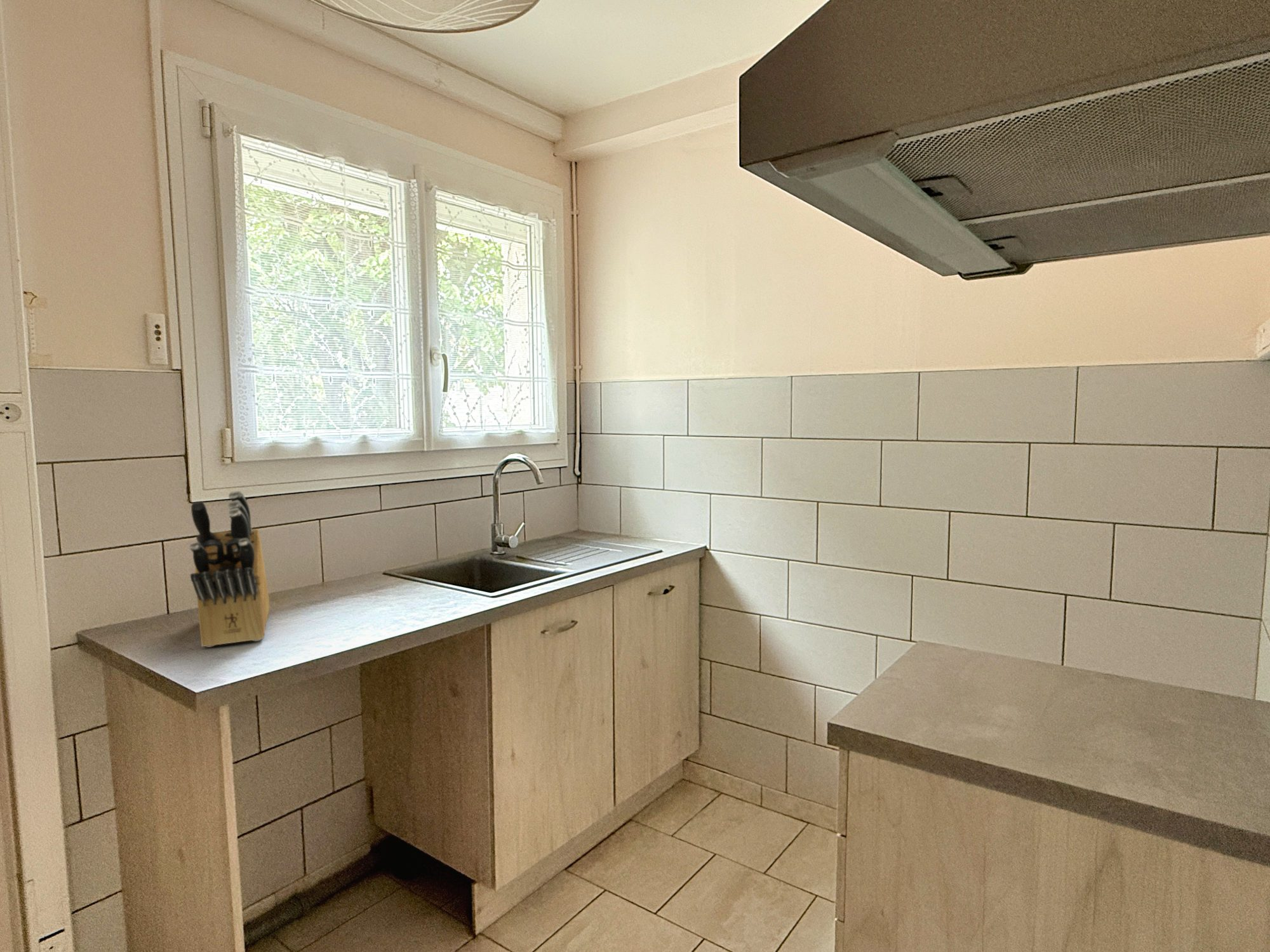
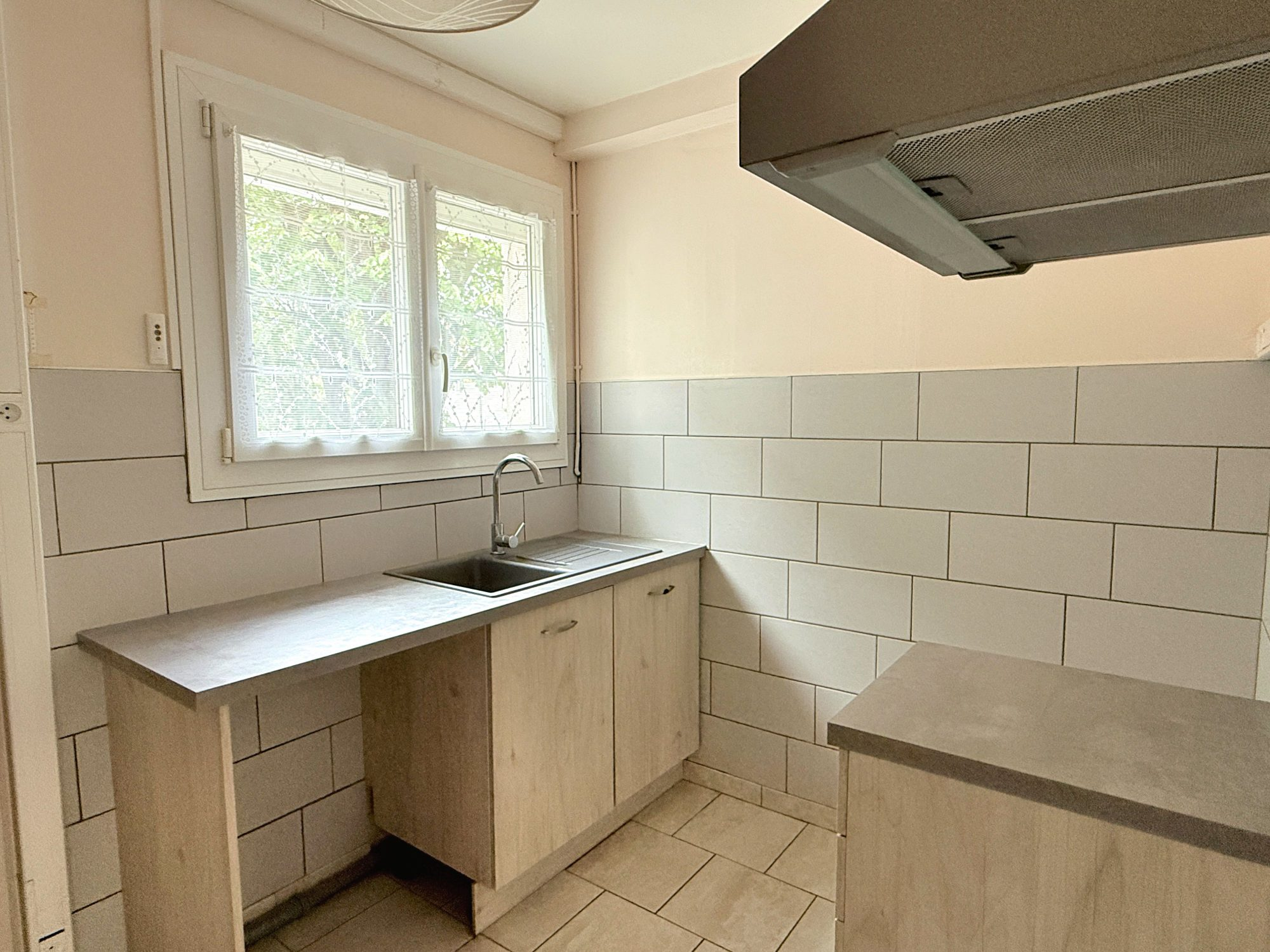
- knife block (231, 560)
